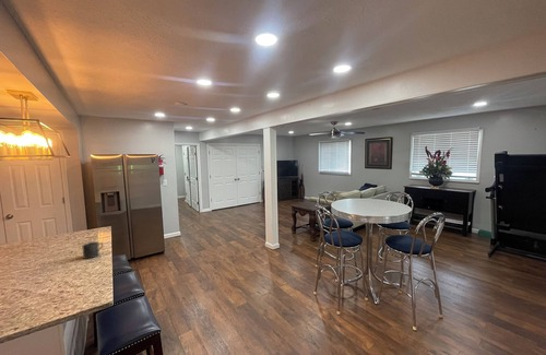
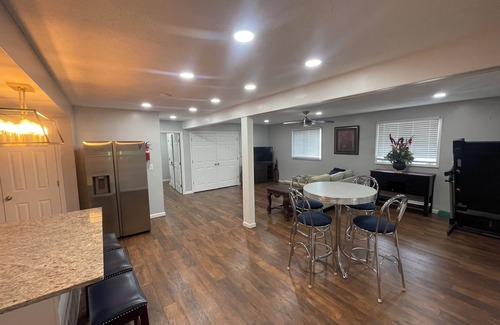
- mug (93, 249)
